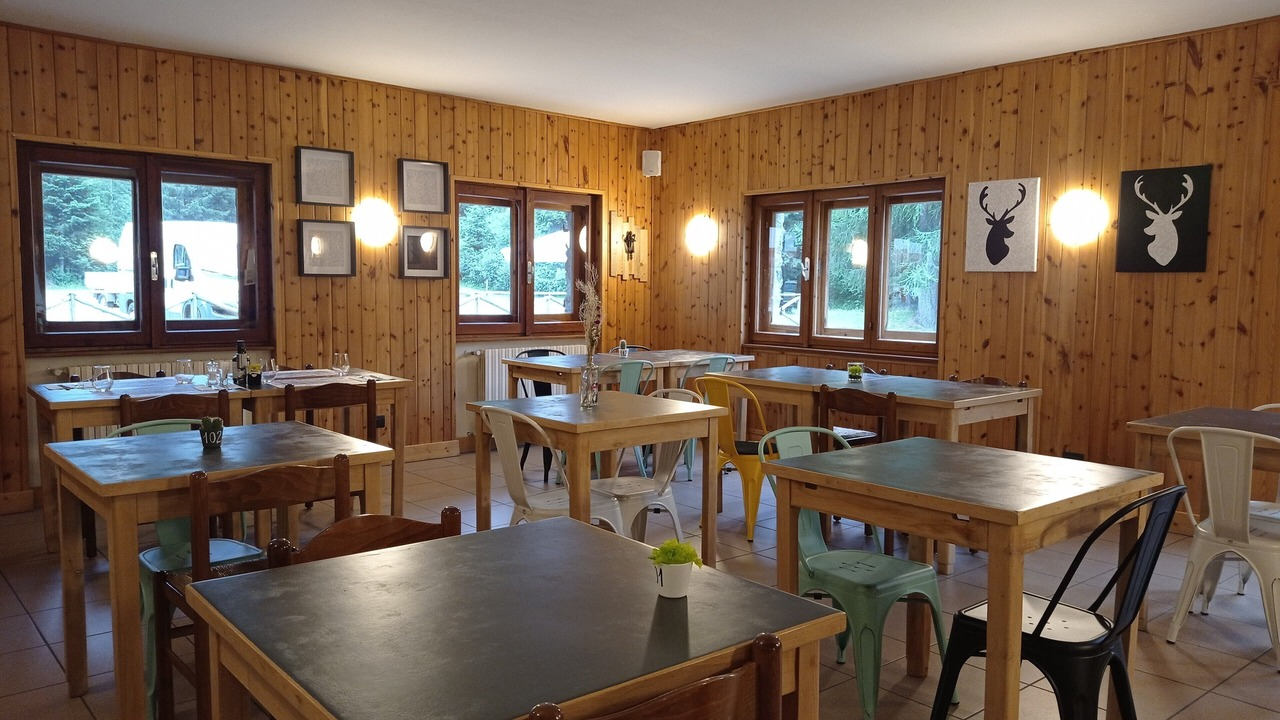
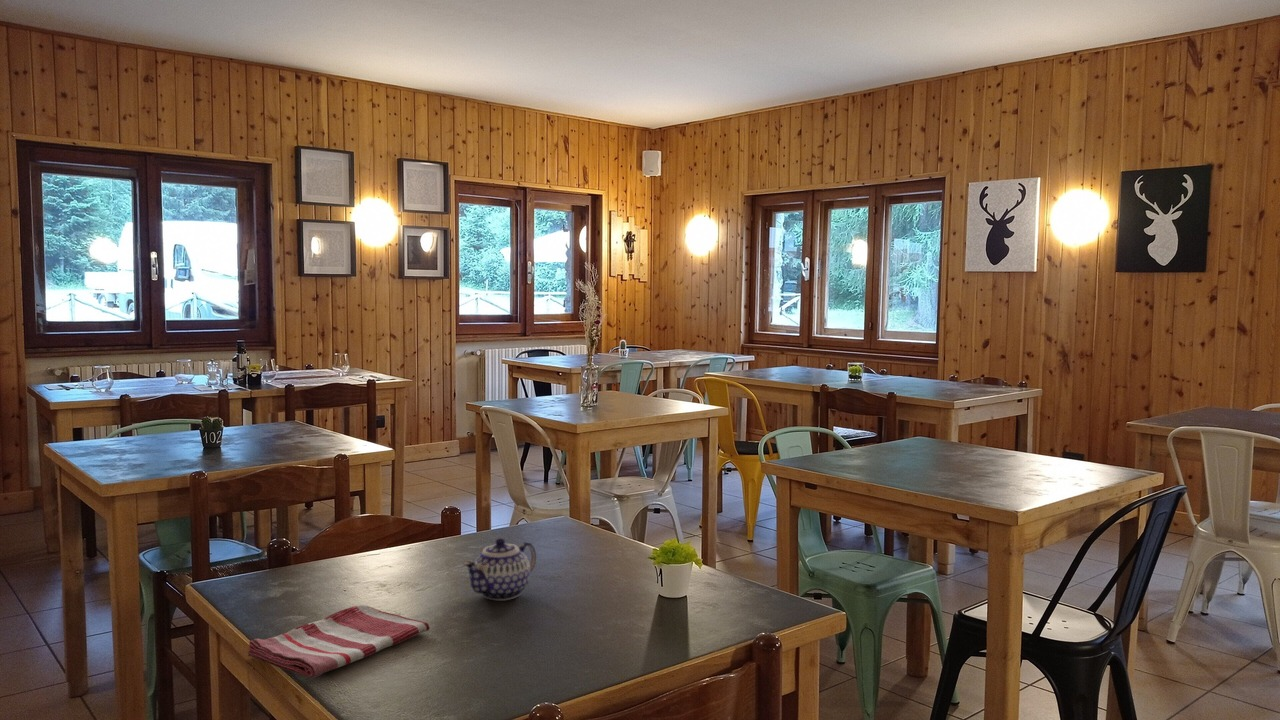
+ teapot (501, 566)
+ dish towel (341, 636)
